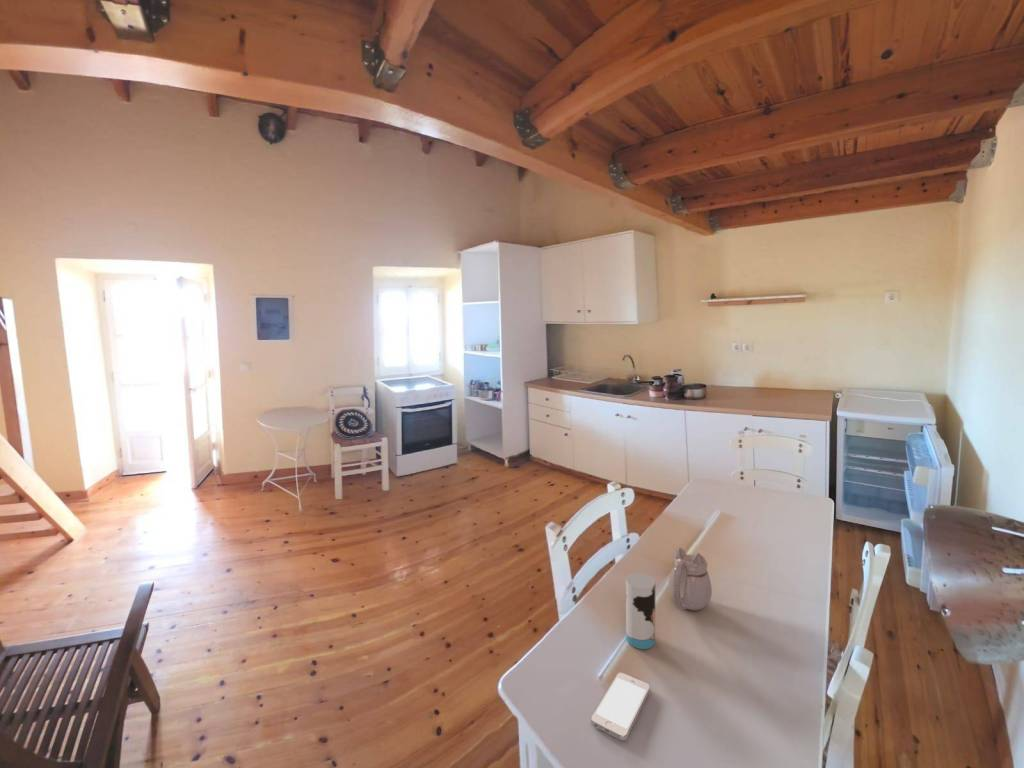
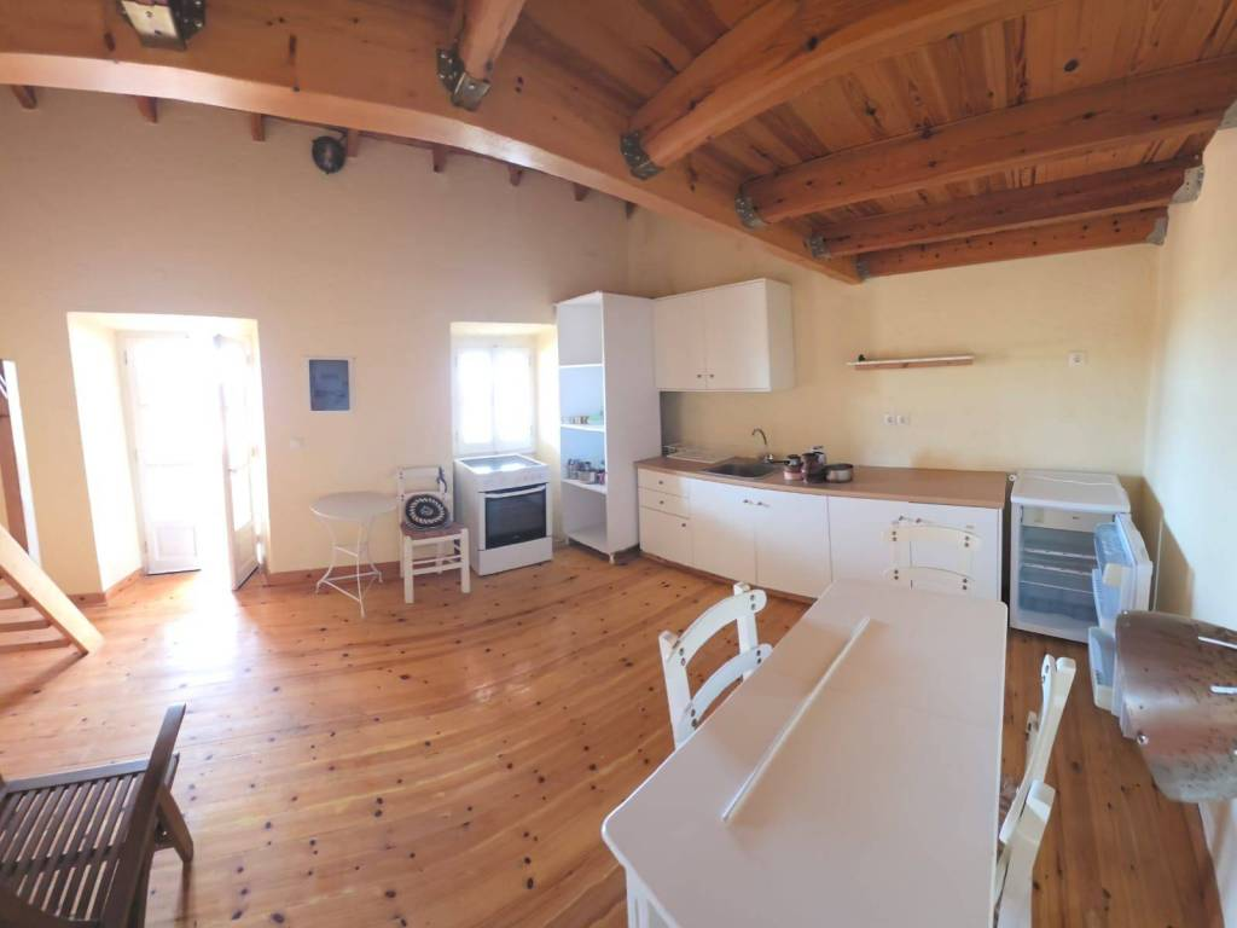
- smartphone (621, 703)
- teapot (688, 577)
- cup (640, 610)
